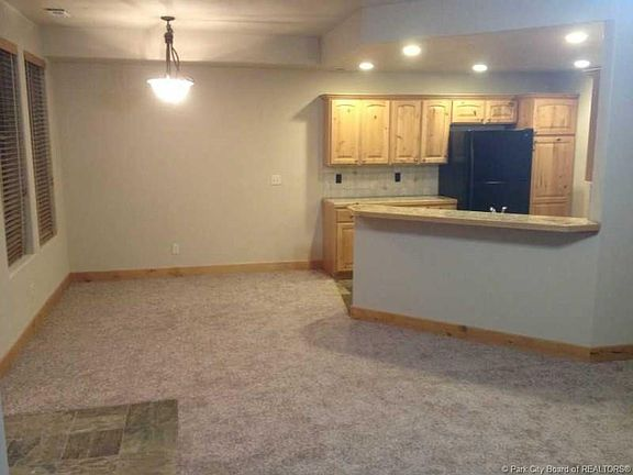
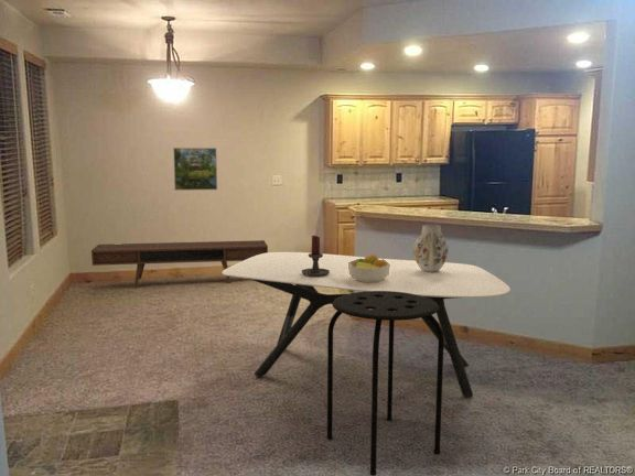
+ candle holder (313, 255)
+ stool (388, 375)
+ vase (430, 248)
+ dining table (377, 296)
+ fruit bowl (368, 267)
+ media console (183, 261)
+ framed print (195, 169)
